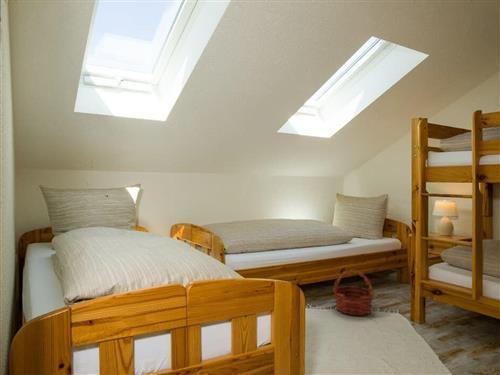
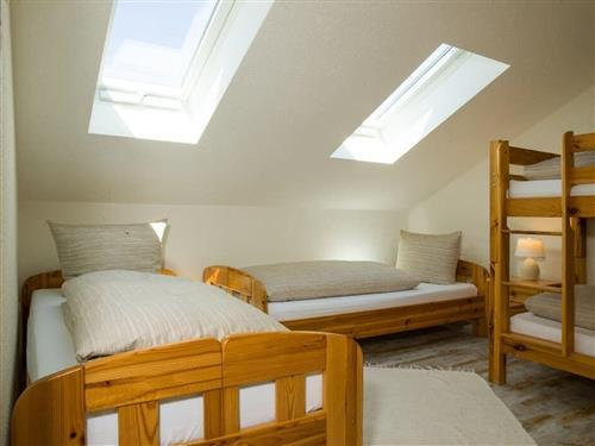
- basket (353, 289)
